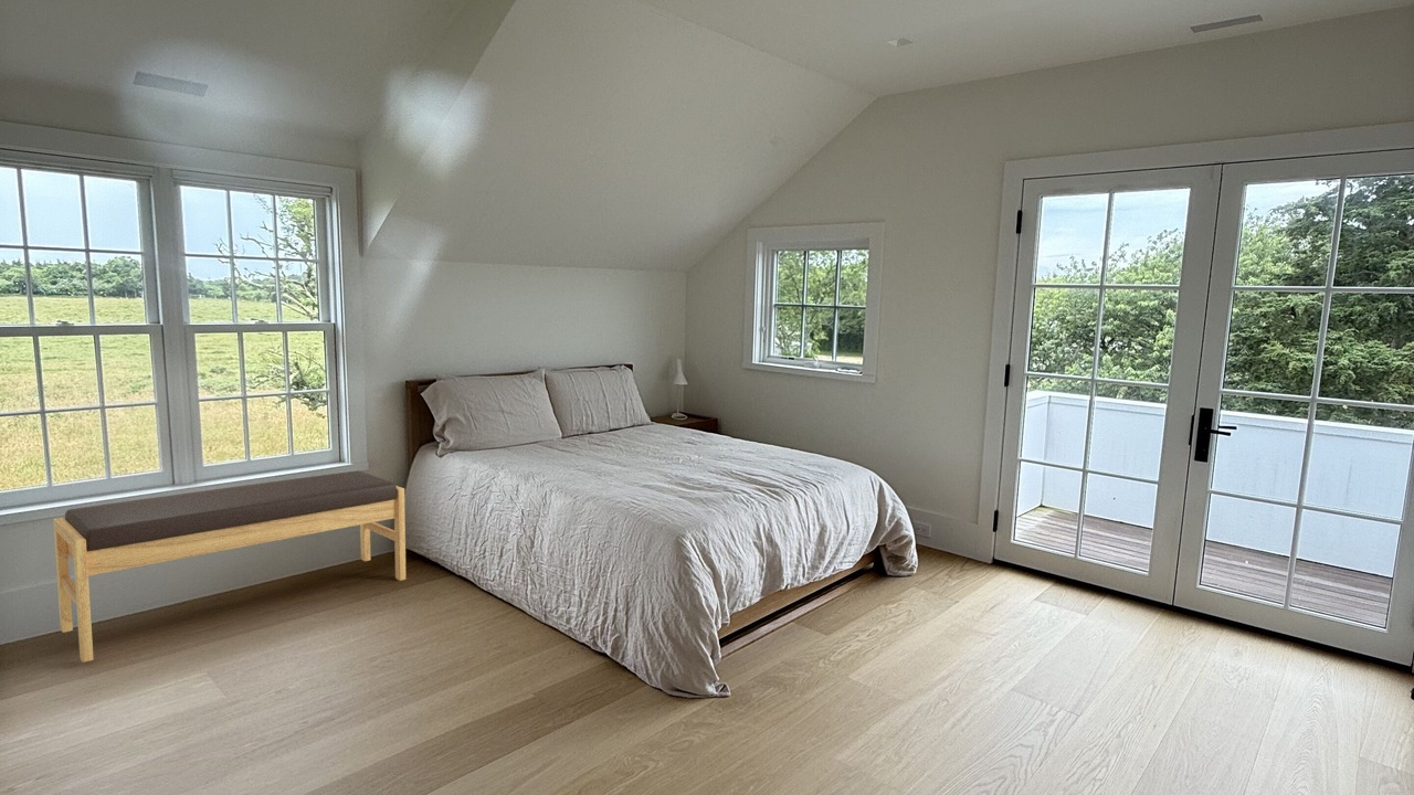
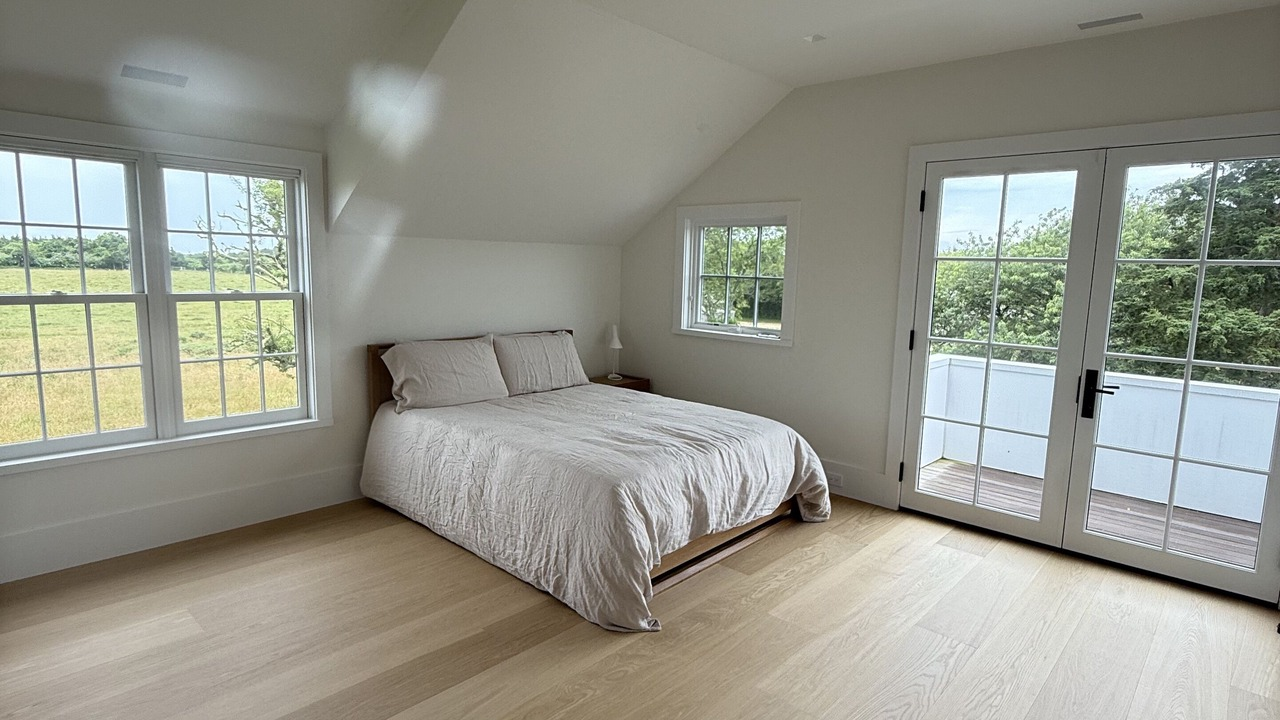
- bench (246, 545)
